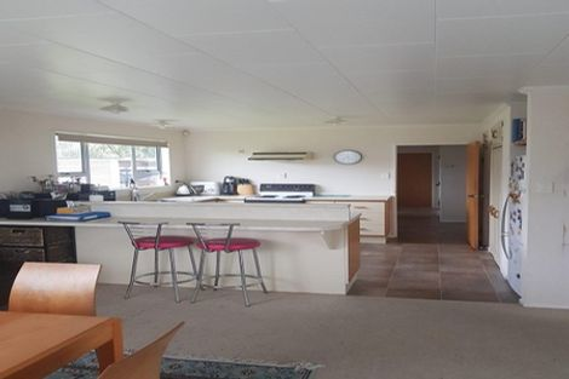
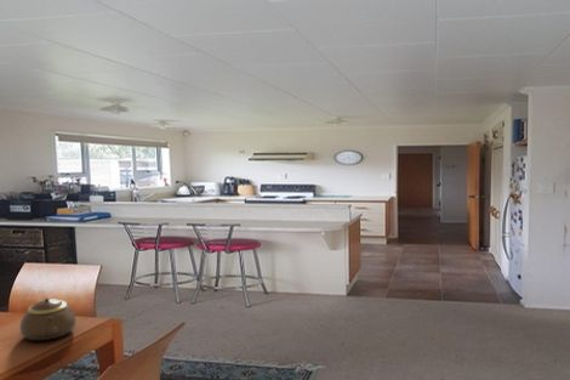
+ teapot (49, 316)
